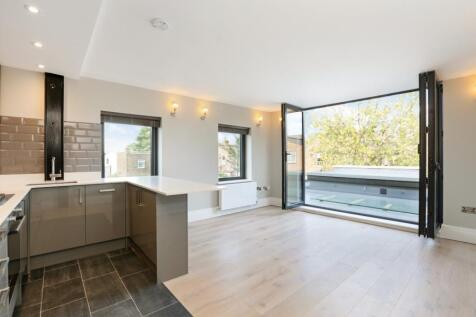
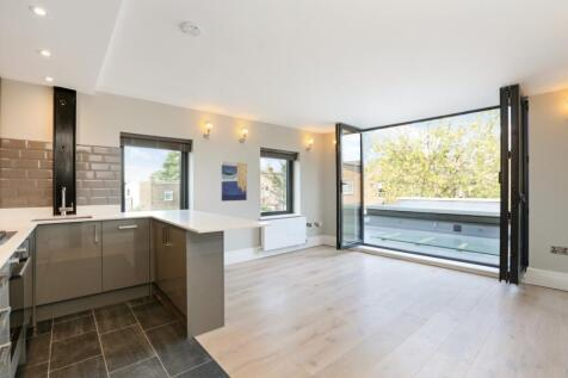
+ wall art (234, 181)
